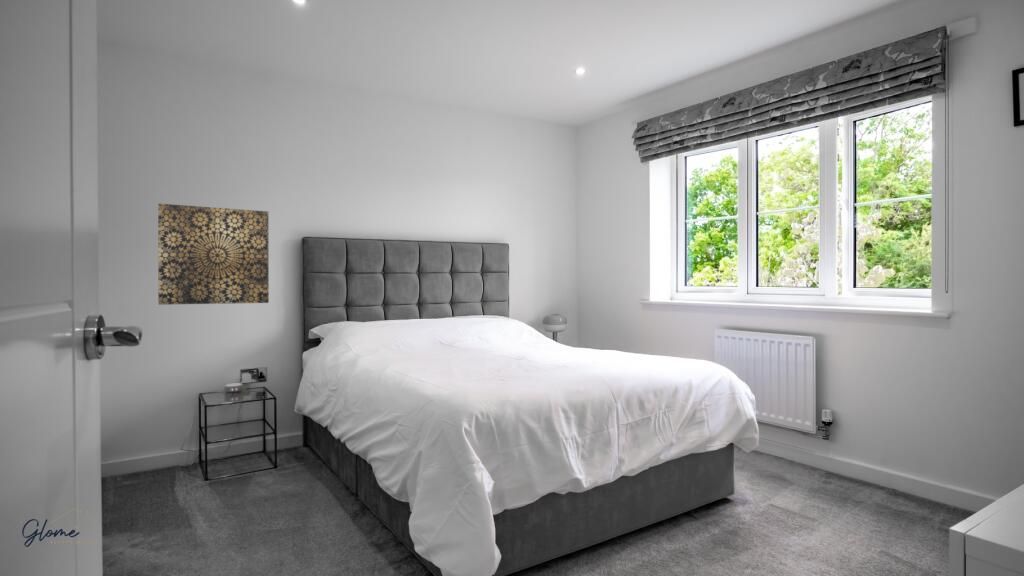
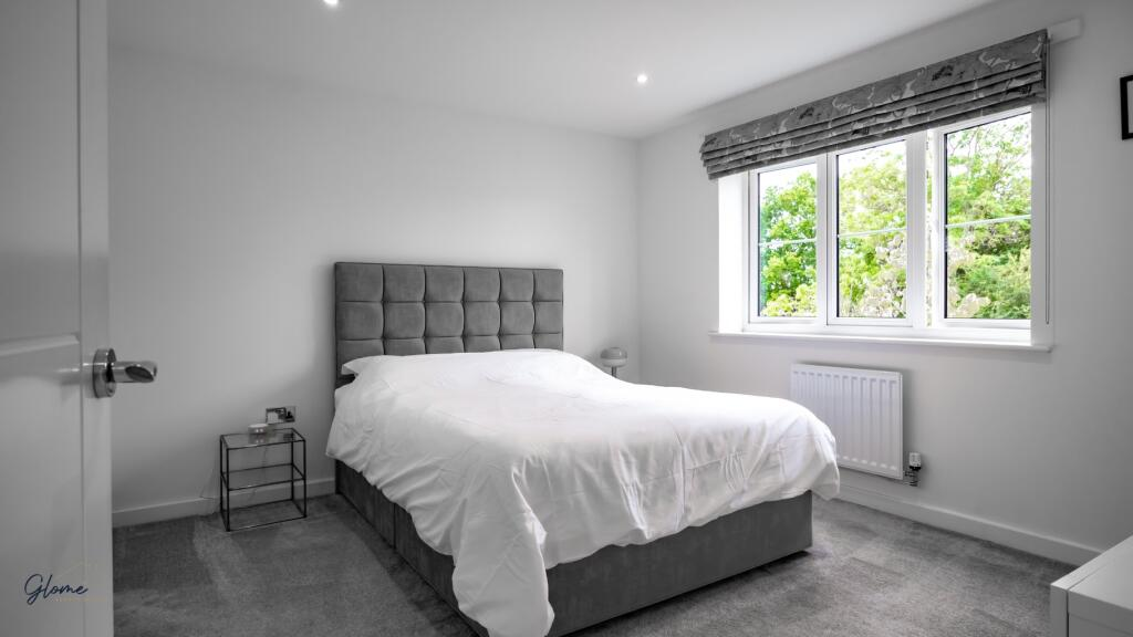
- wall art (216, 255)
